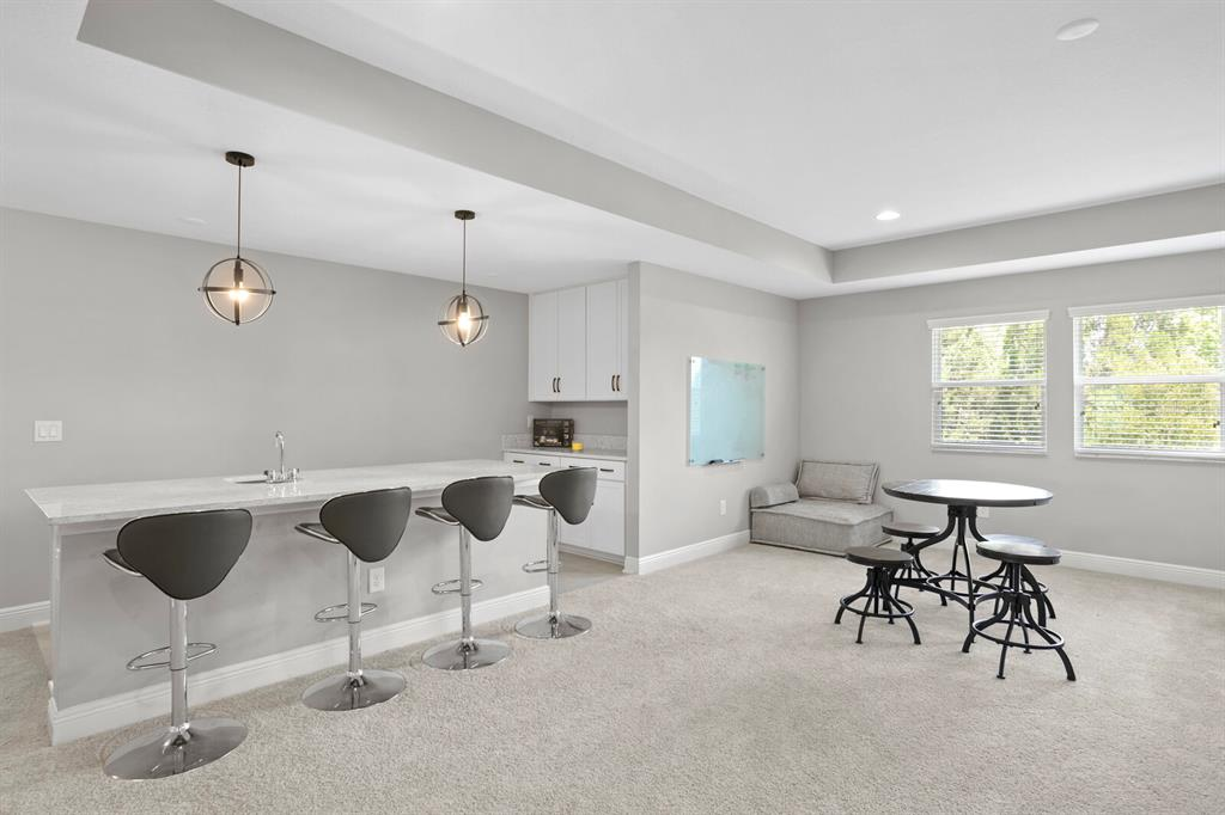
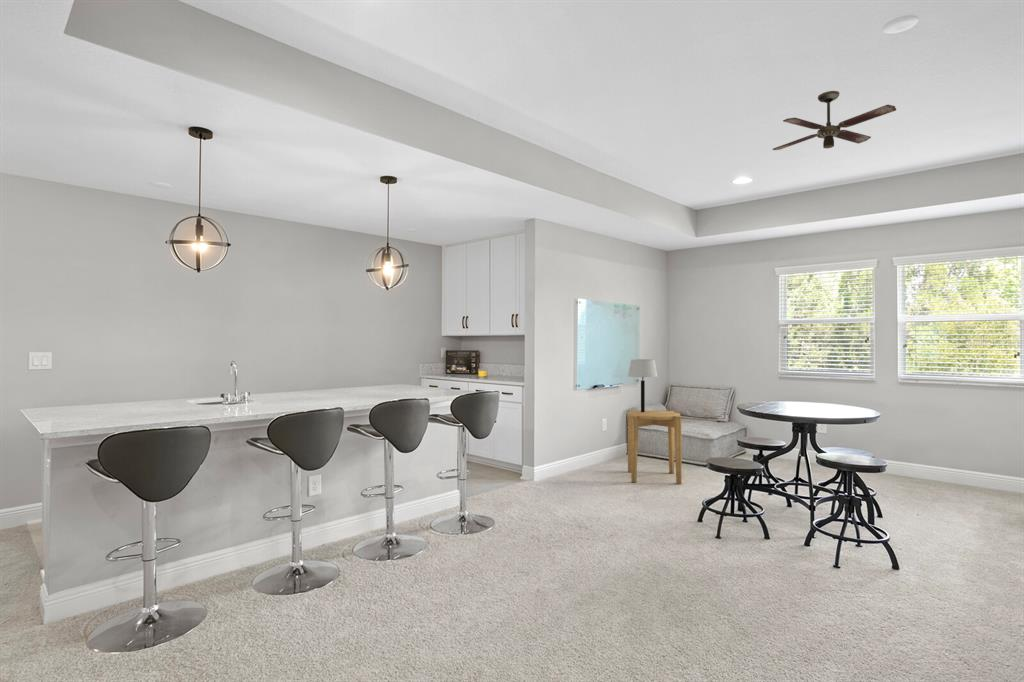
+ side table (668, 445)
+ ceiling fan (828, 121)
+ table lamp (642, 385)
